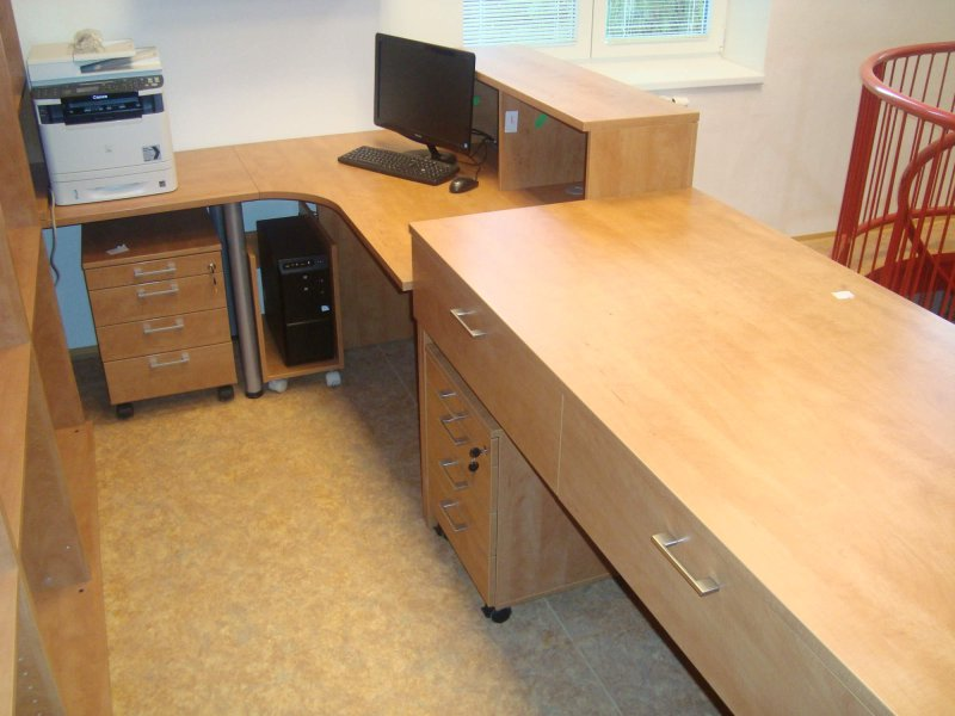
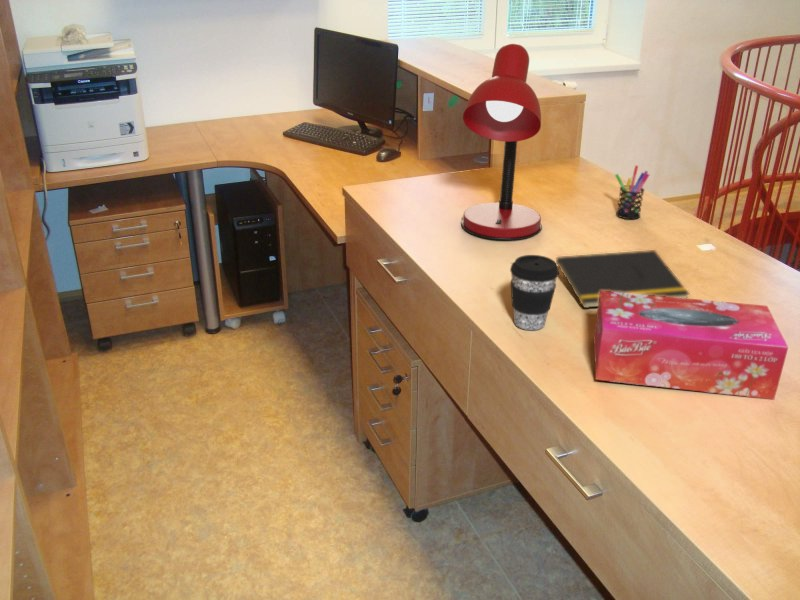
+ desk lamp (505, 143)
+ pen holder (629, 191)
+ coffee cup (532, 293)
+ tissue box (682, 342)
+ notepad (620, 277)
